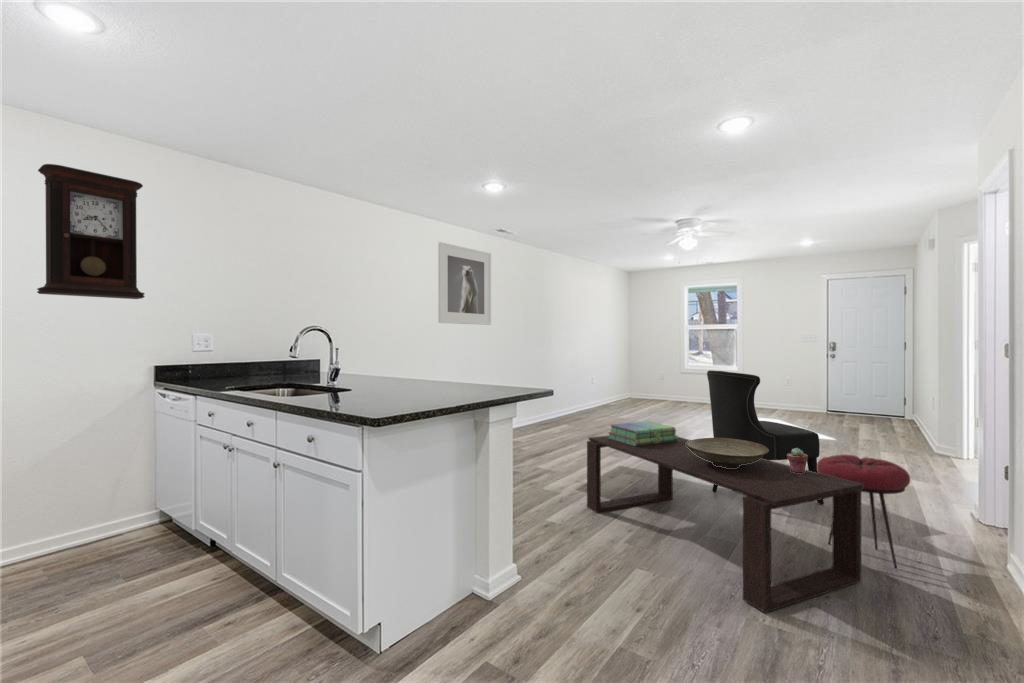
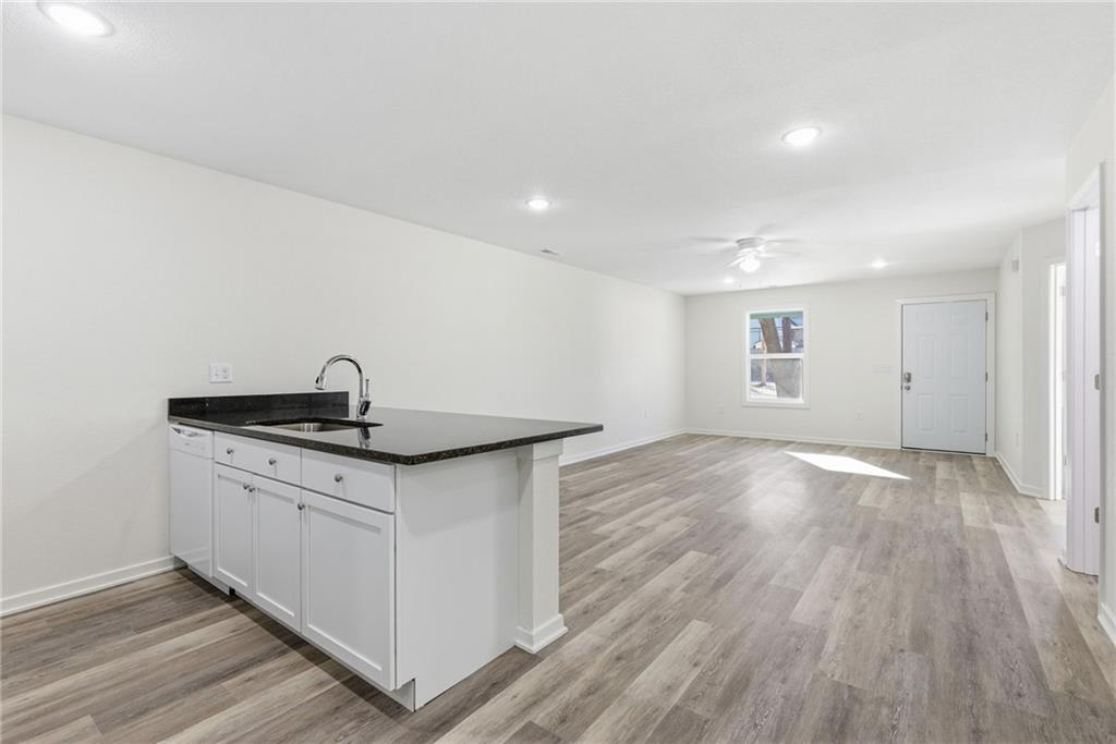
- pendulum clock (94, 236)
- decorative bowl (726, 454)
- potted succulent (797, 459)
- dining chair (762, 432)
- stool (870, 504)
- stack of books (642, 432)
- coffee table (703, 480)
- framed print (466, 286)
